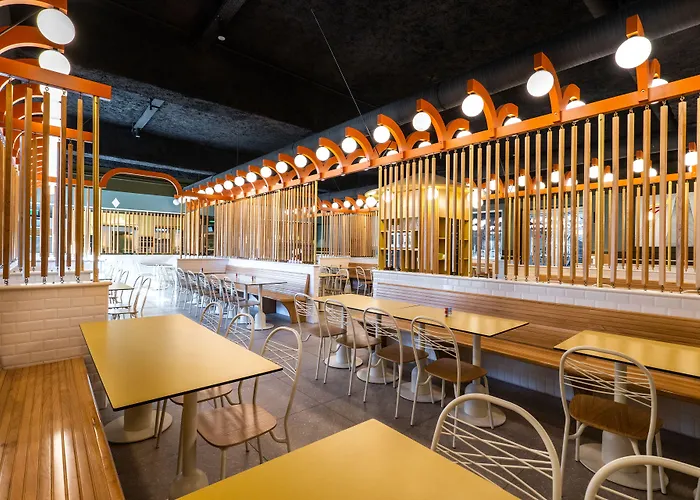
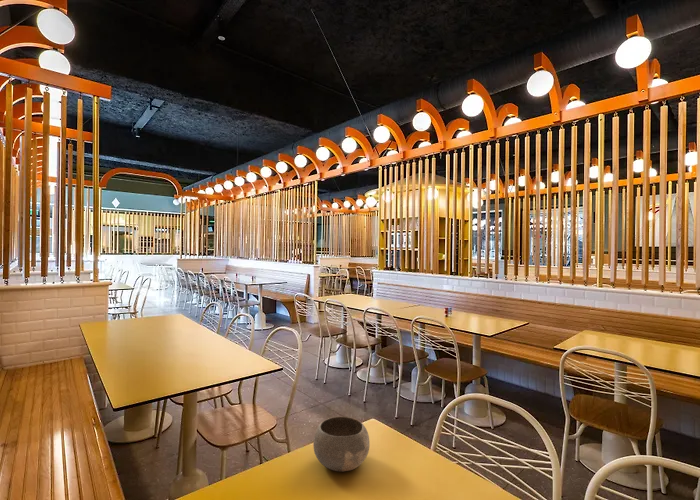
+ bowl (341, 444)
